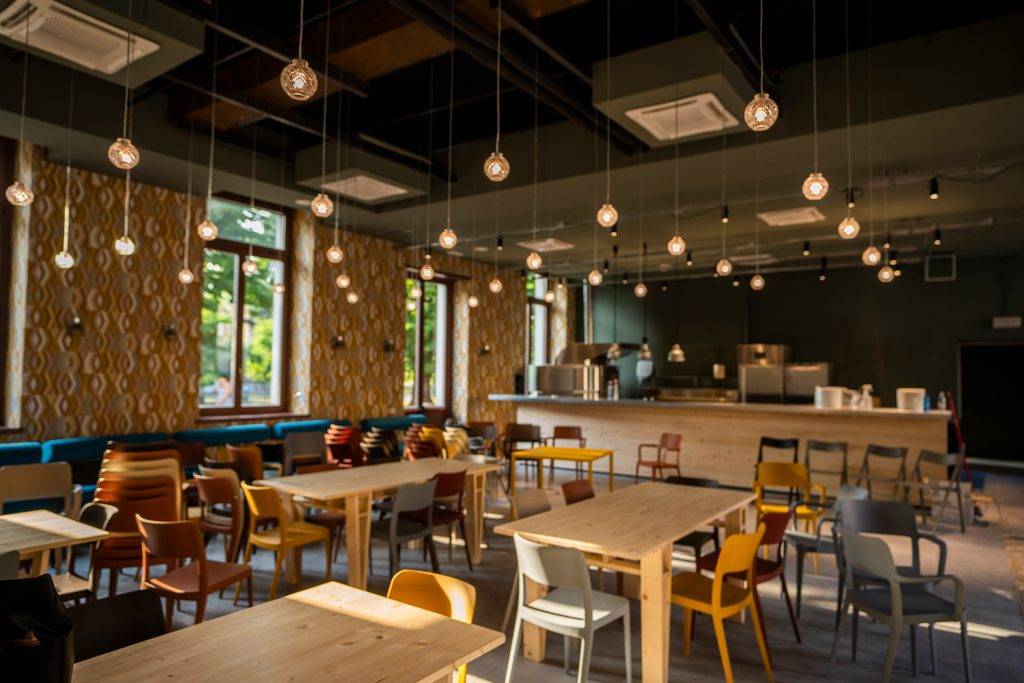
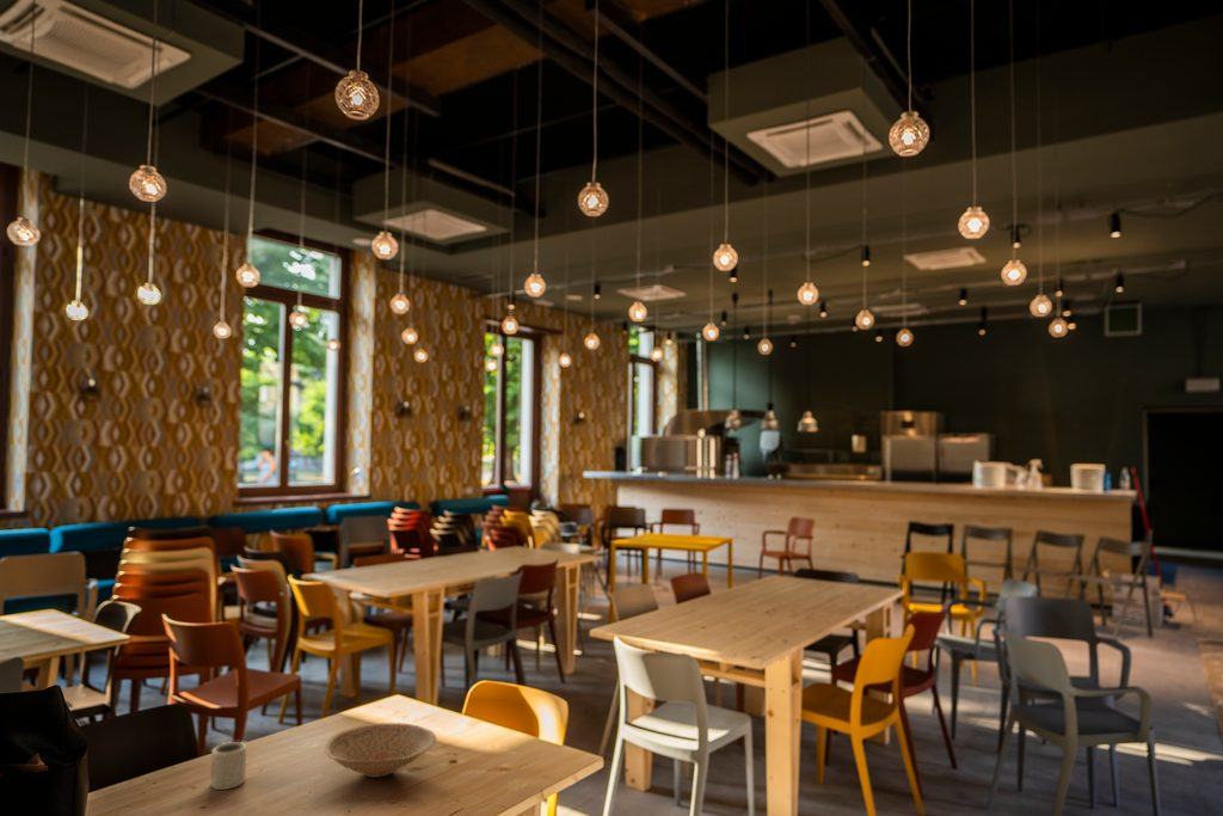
+ bowl (380, 755)
+ cup (229, 762)
